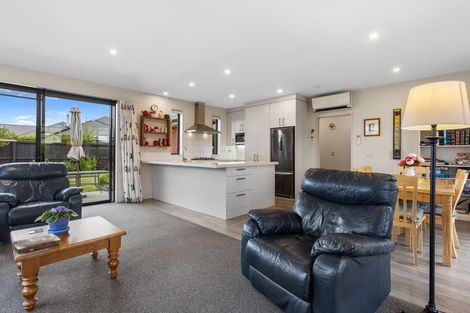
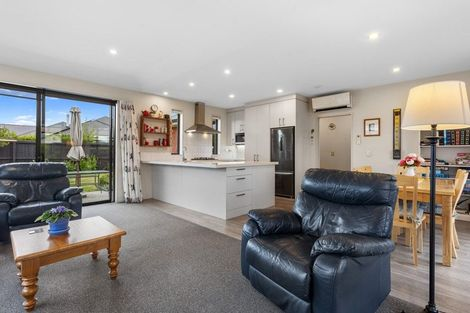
- book (36, 242)
